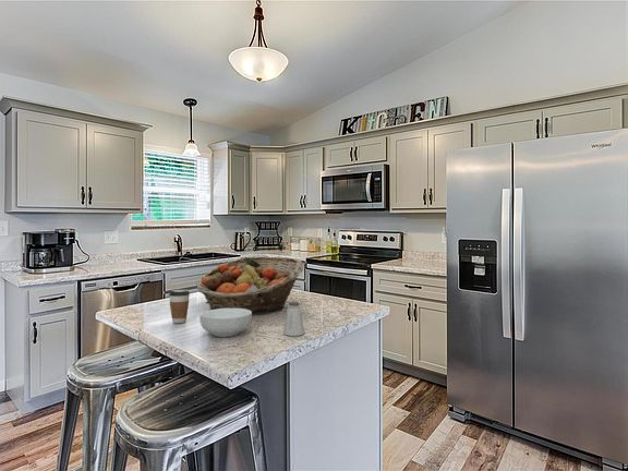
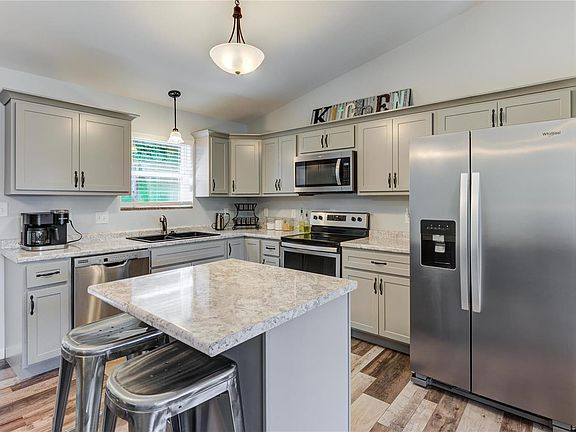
- cereal bowl (226, 323)
- fruit basket (250, 281)
- coffee cup (179, 305)
- saltshaker (293, 317)
